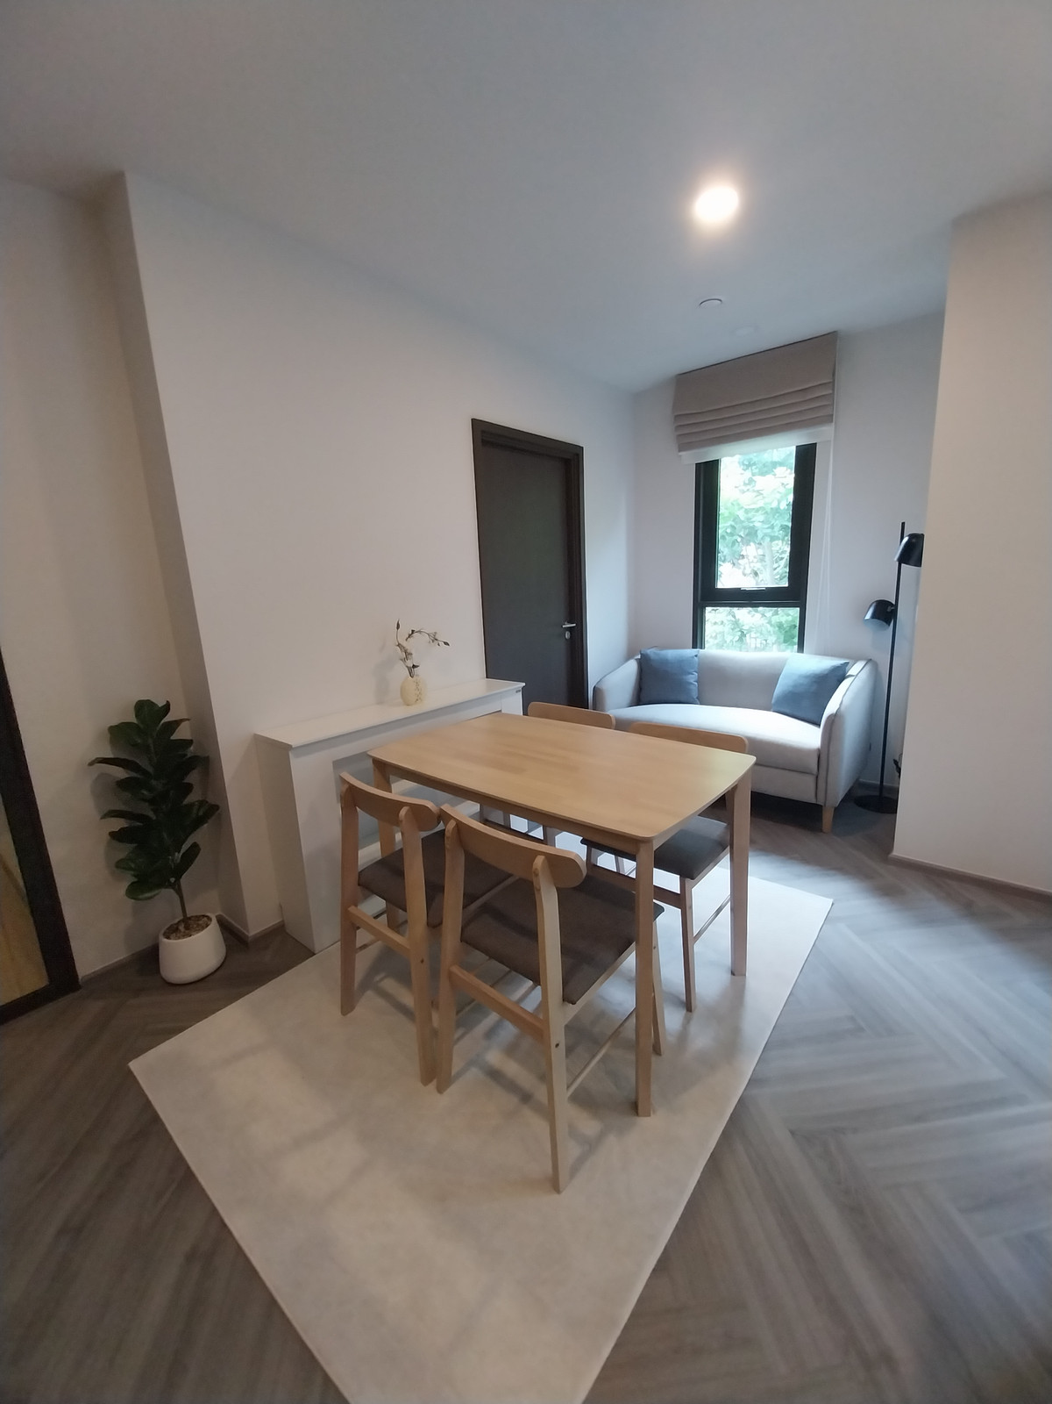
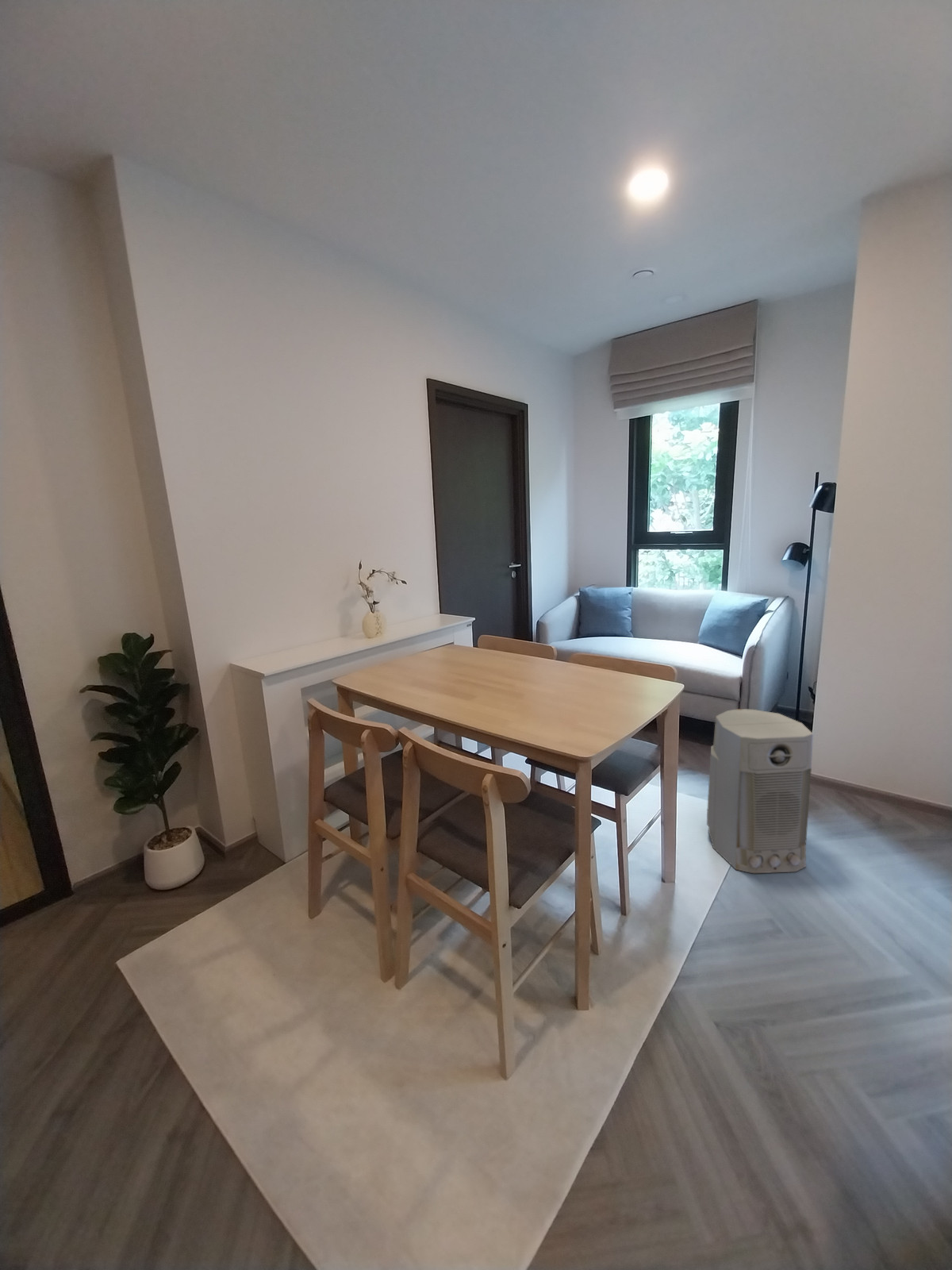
+ air purifier (754, 785)
